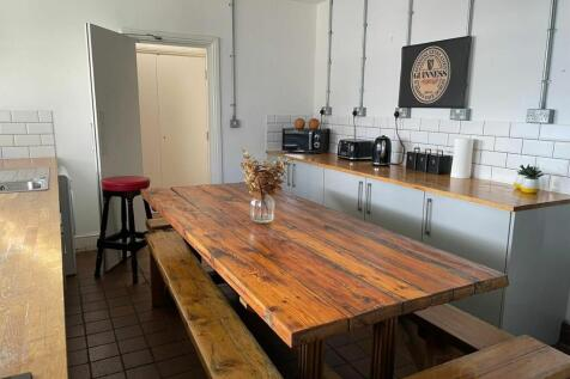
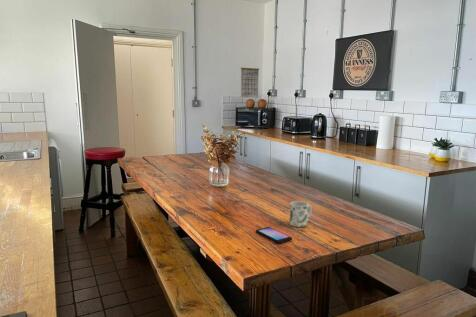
+ smartphone (273, 234)
+ mug (301, 213)
+ calendar (249, 79)
